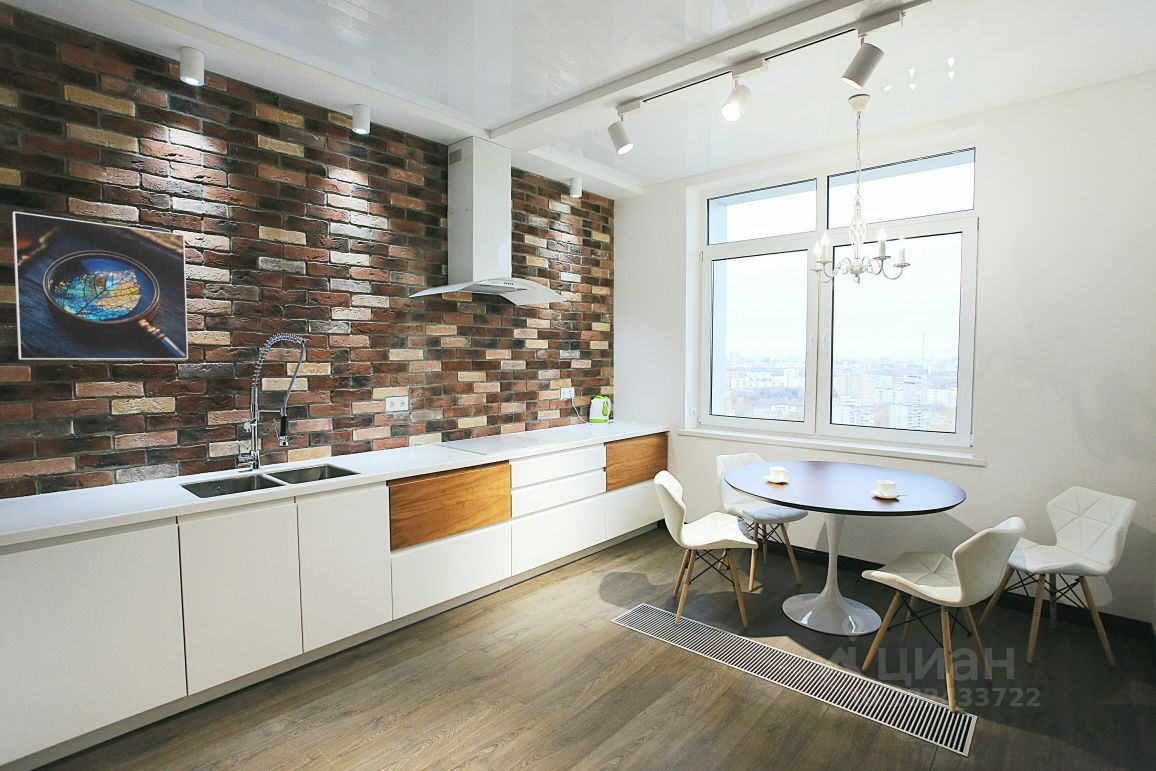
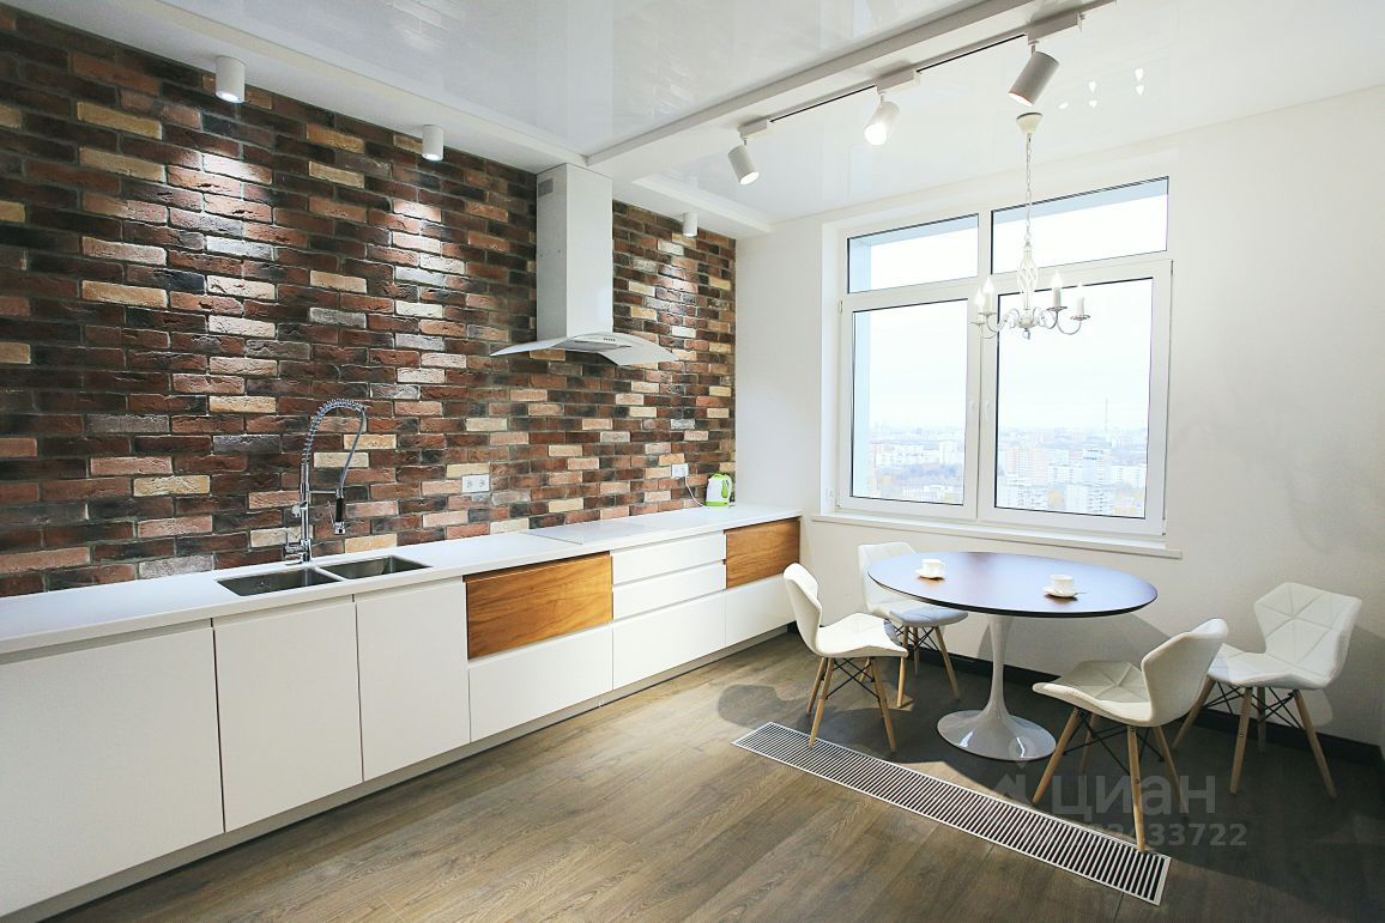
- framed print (107, 292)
